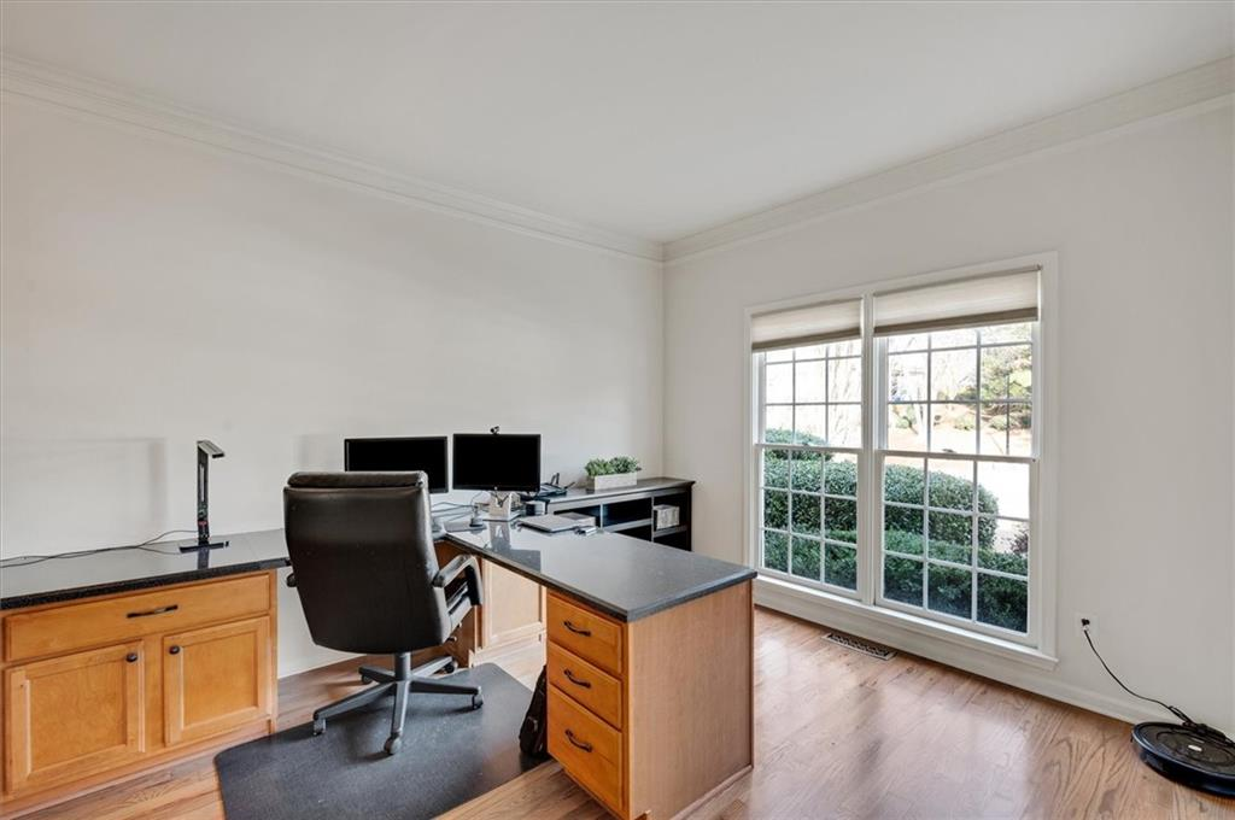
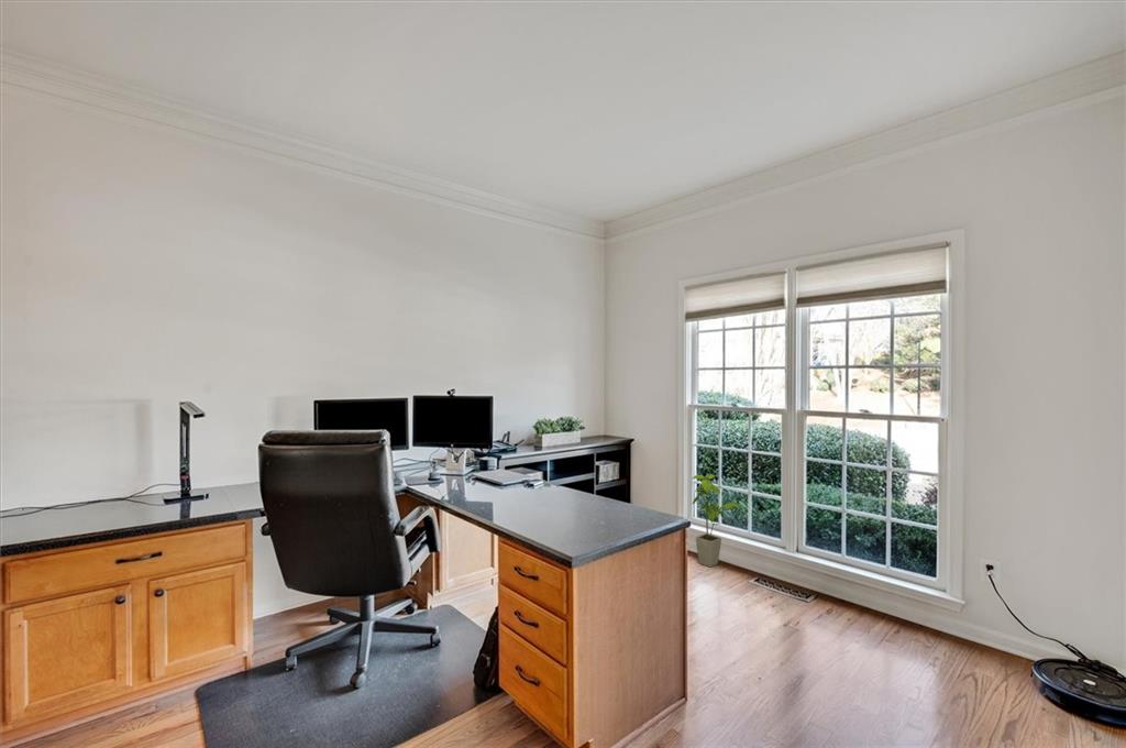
+ house plant (711, 520)
